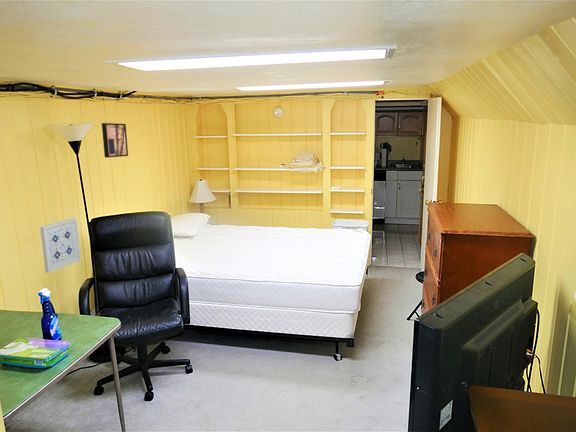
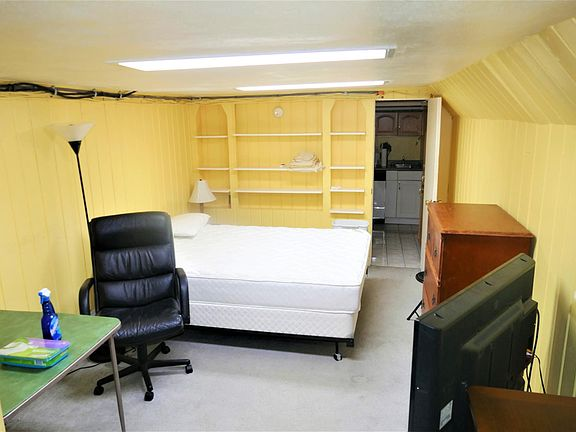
- wall art (115, 140)
- wall art (61, 244)
